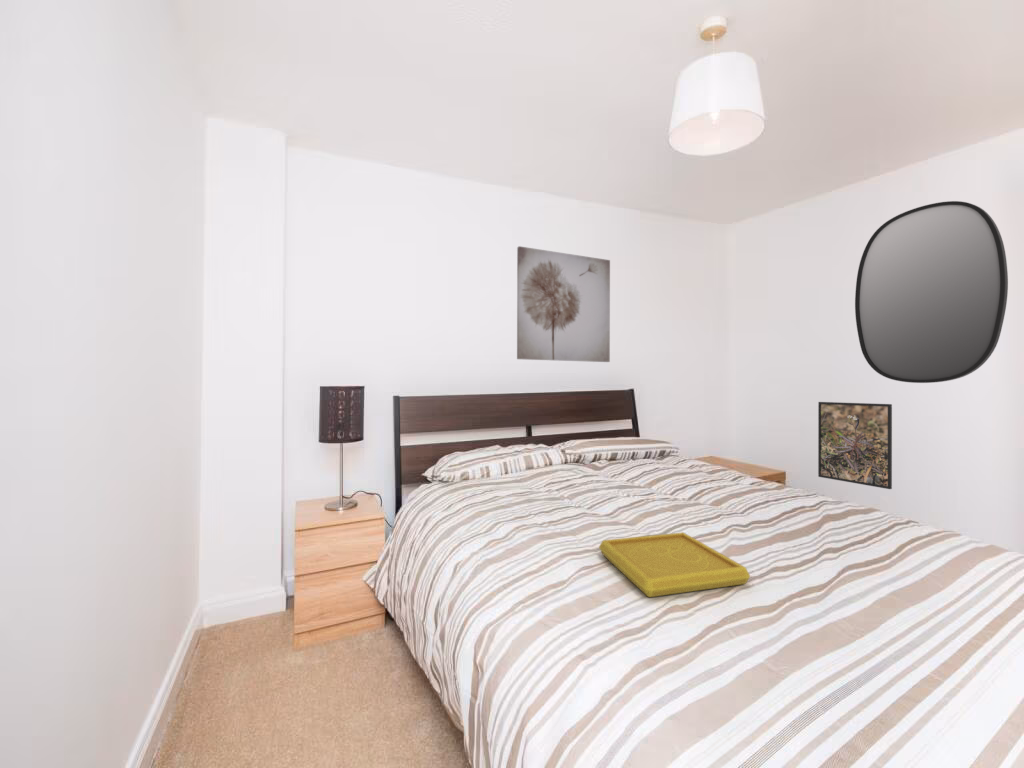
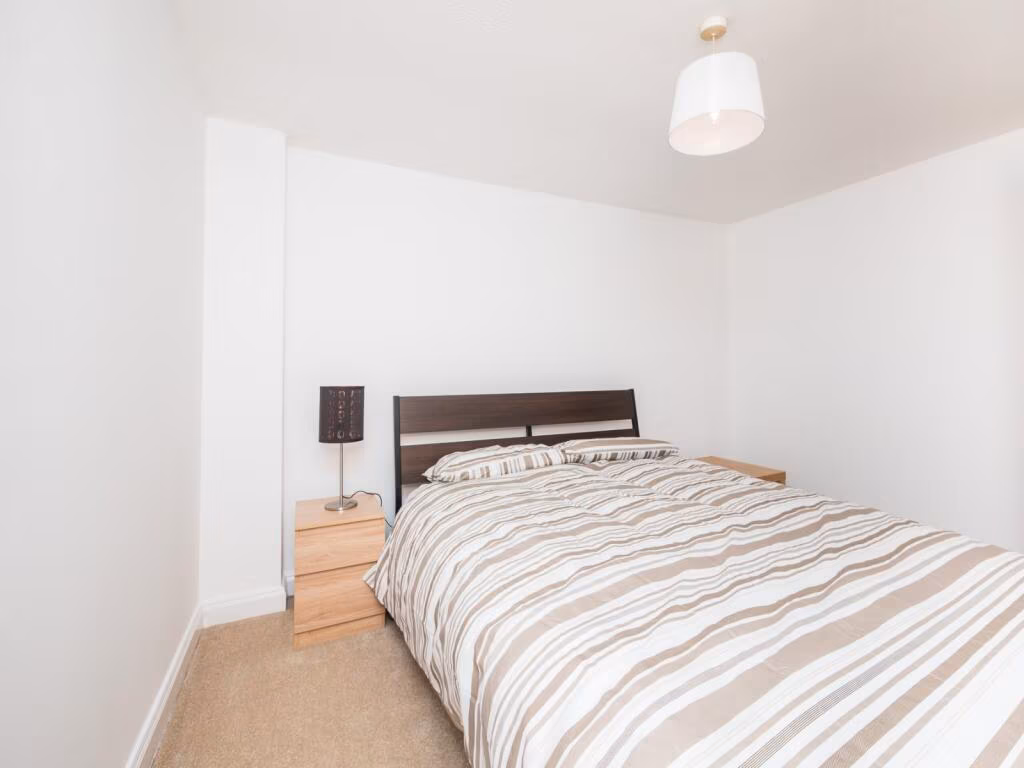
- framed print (852, 442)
- wall art (565, 307)
- serving tray (668, 560)
- home mirror (922, 294)
